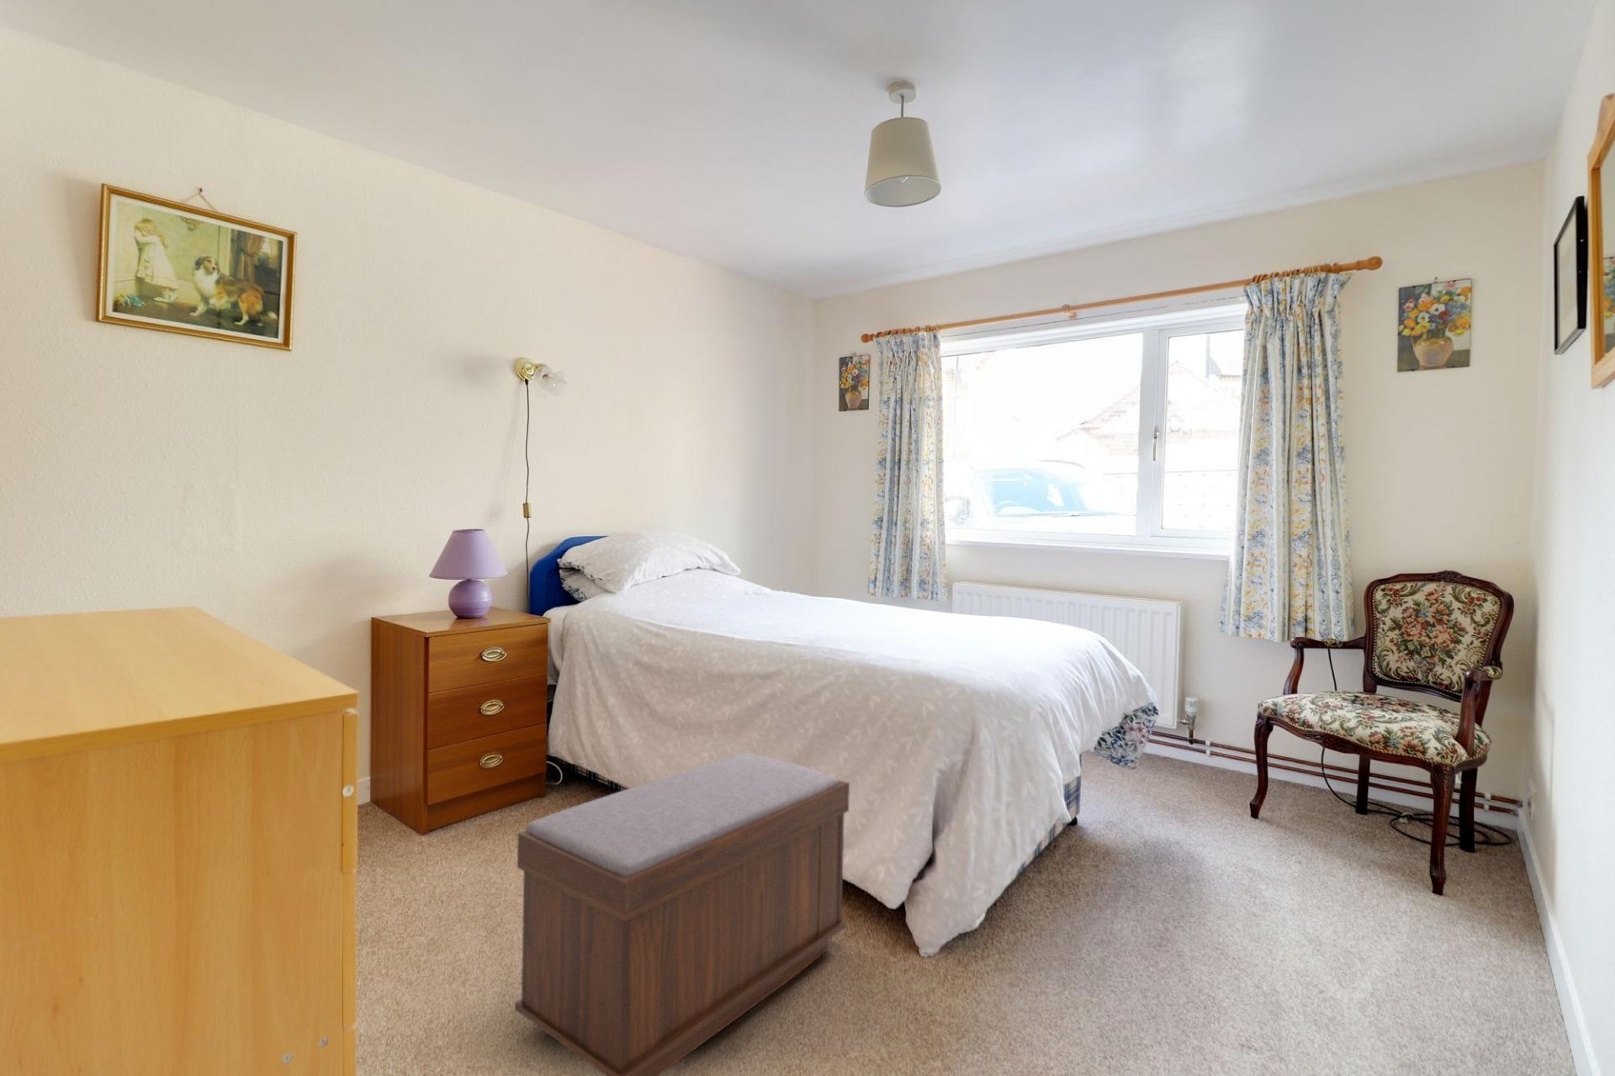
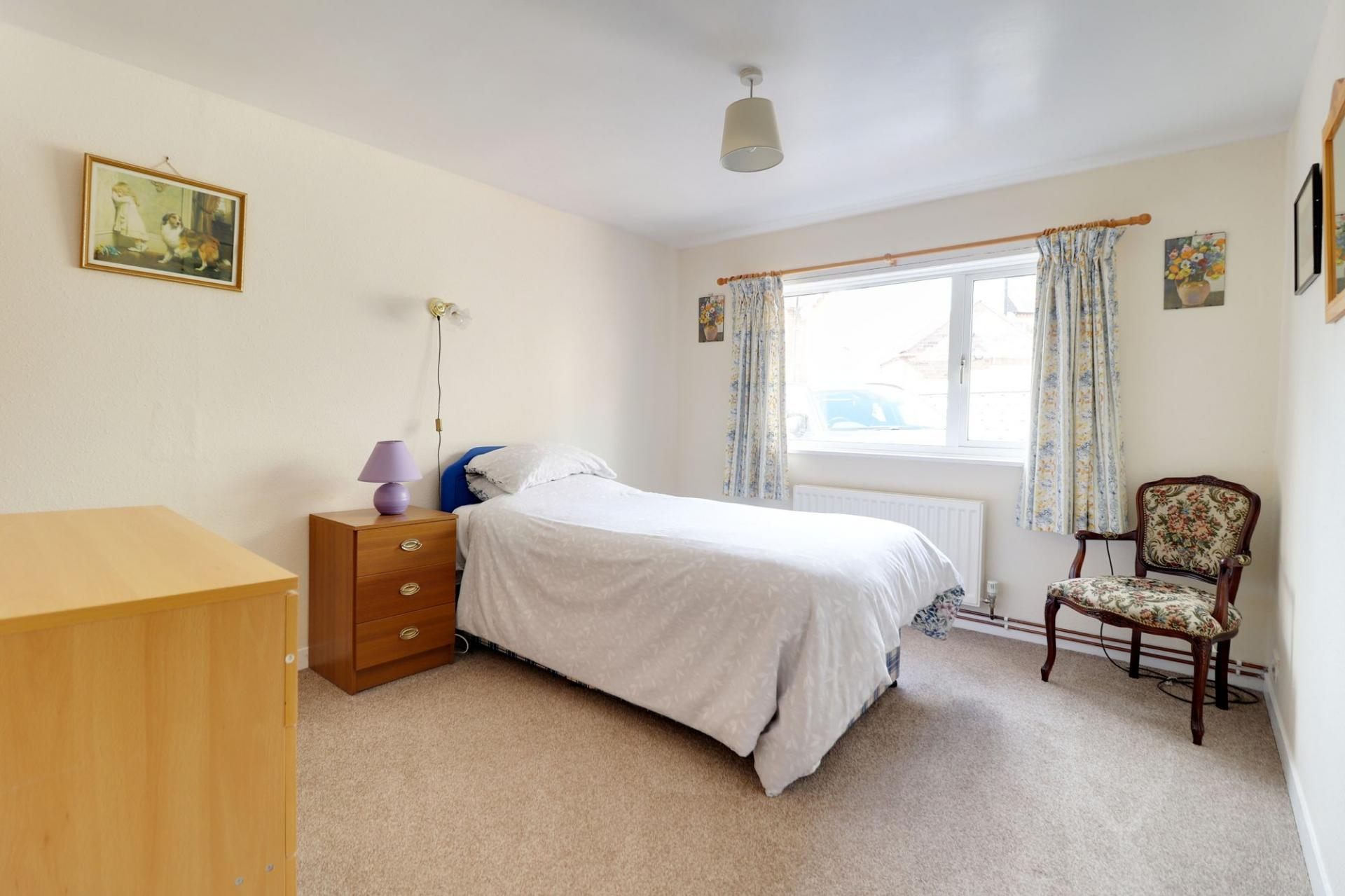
- bench (696, 889)
